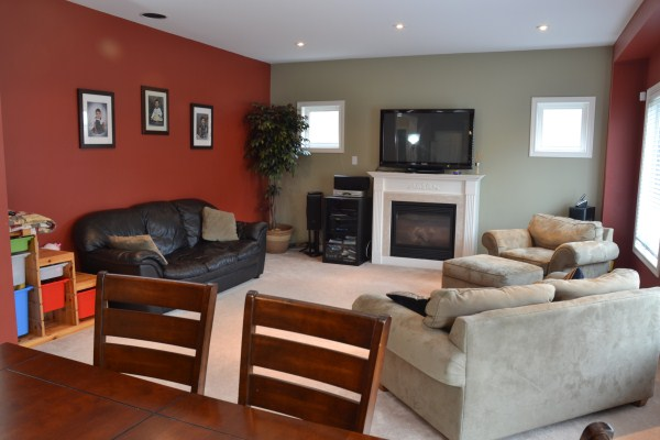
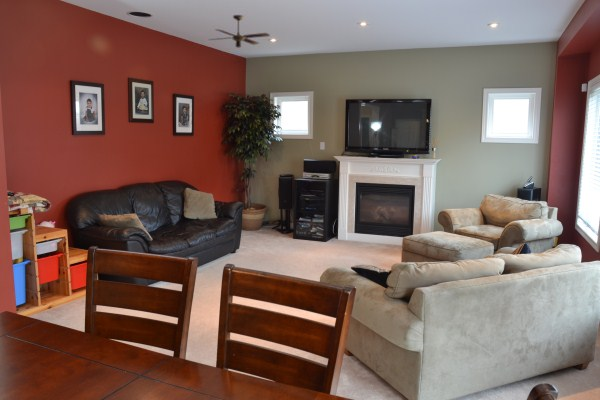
+ ceiling fan (238, 32)
